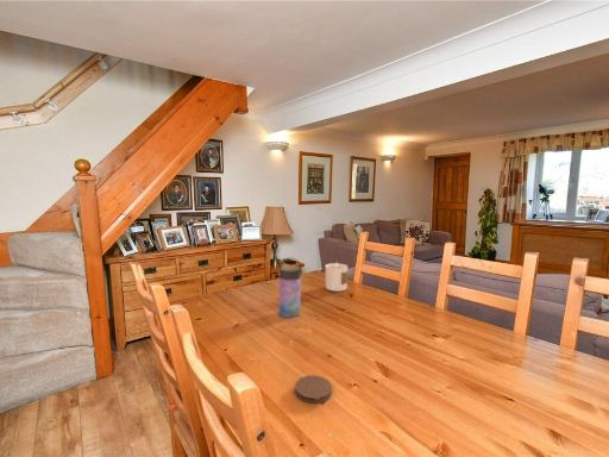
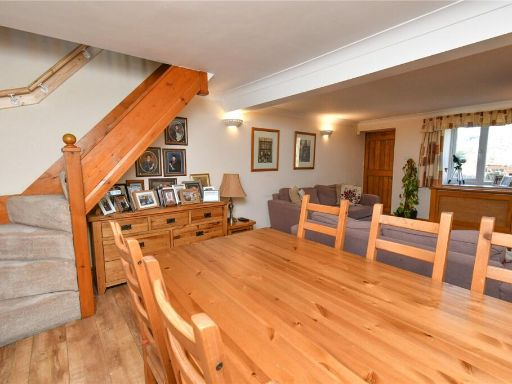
- candle (335, 274)
- coaster (313, 388)
- water bottle (289, 286)
